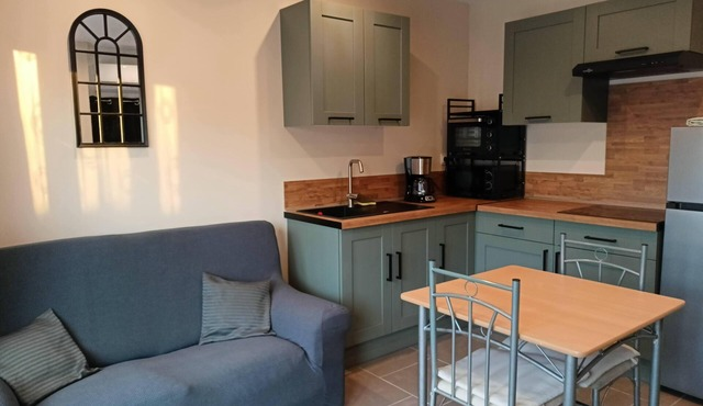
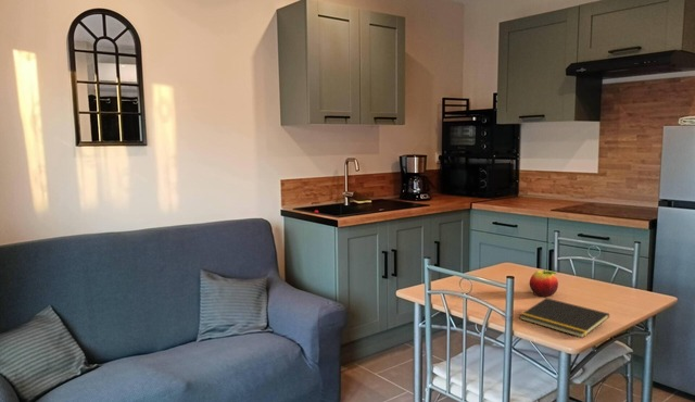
+ notepad (563, 316)
+ fruit (543, 281)
